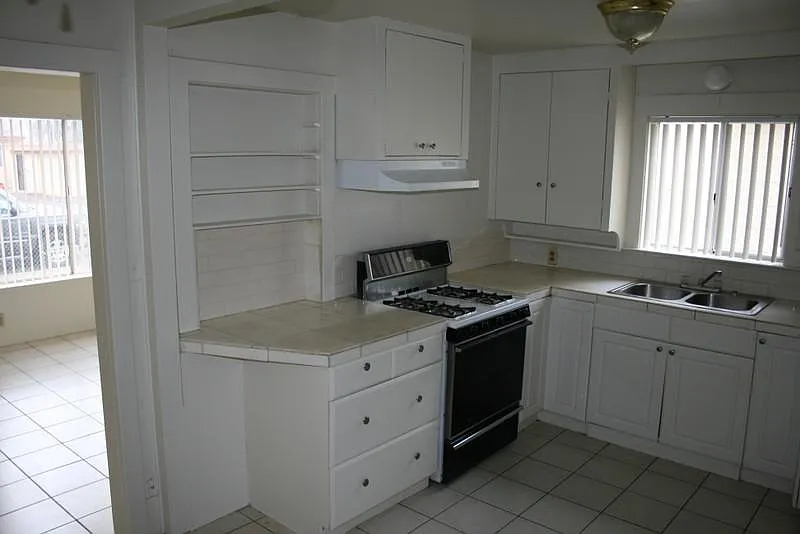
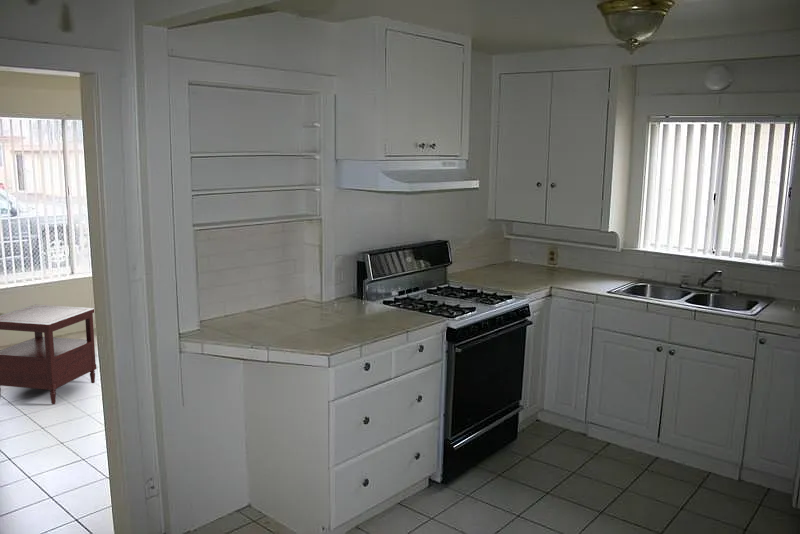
+ side table (44, 352)
